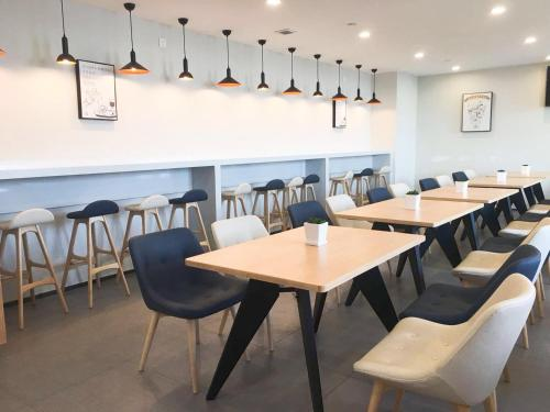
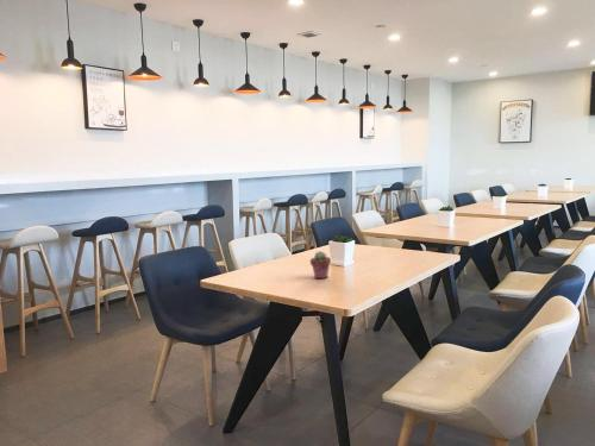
+ potted succulent (320, 264)
